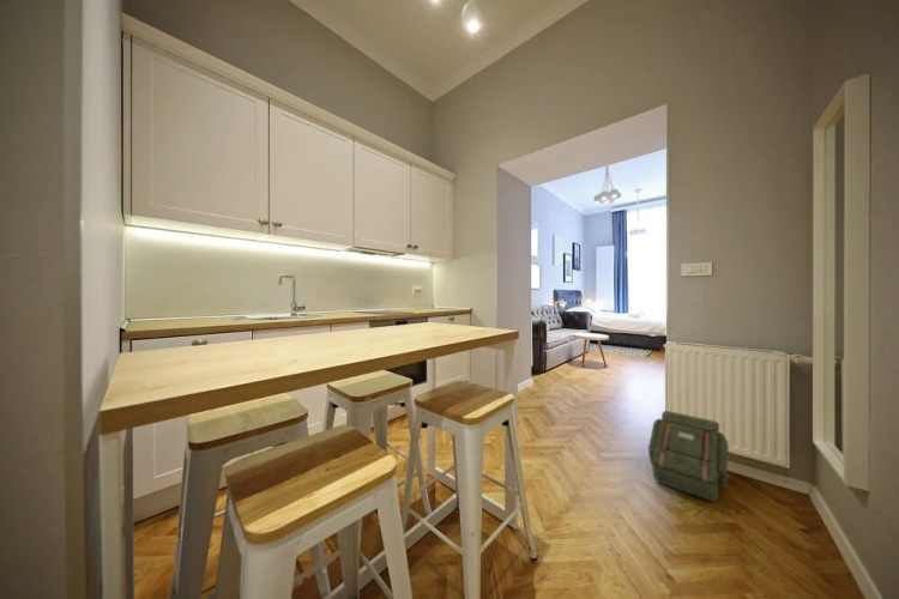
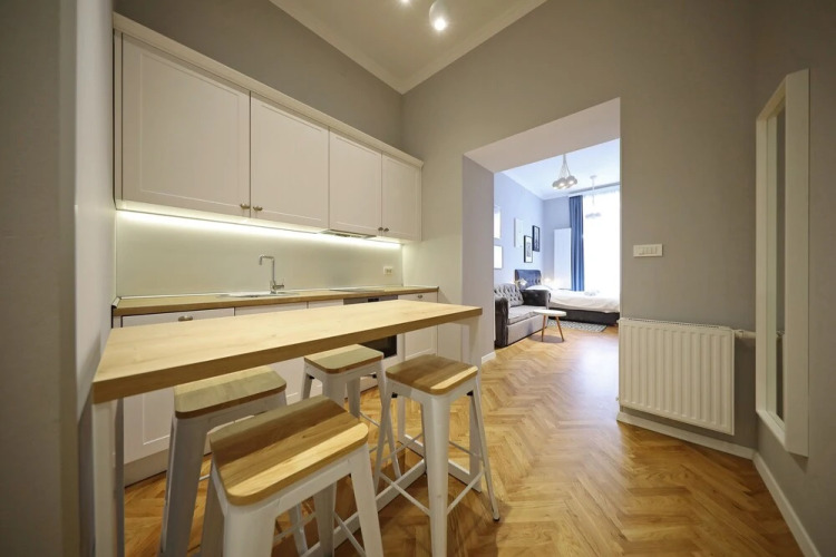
- backpack (687, 450)
